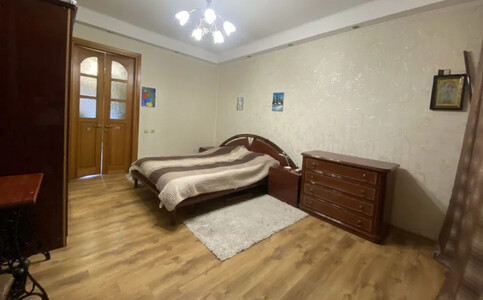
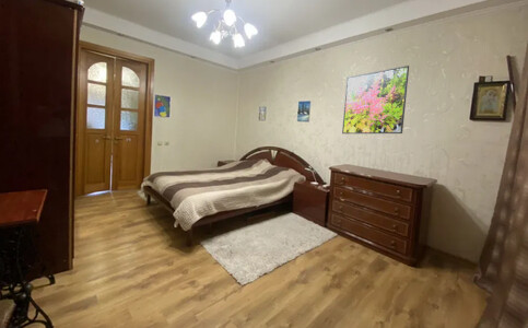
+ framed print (372, 103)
